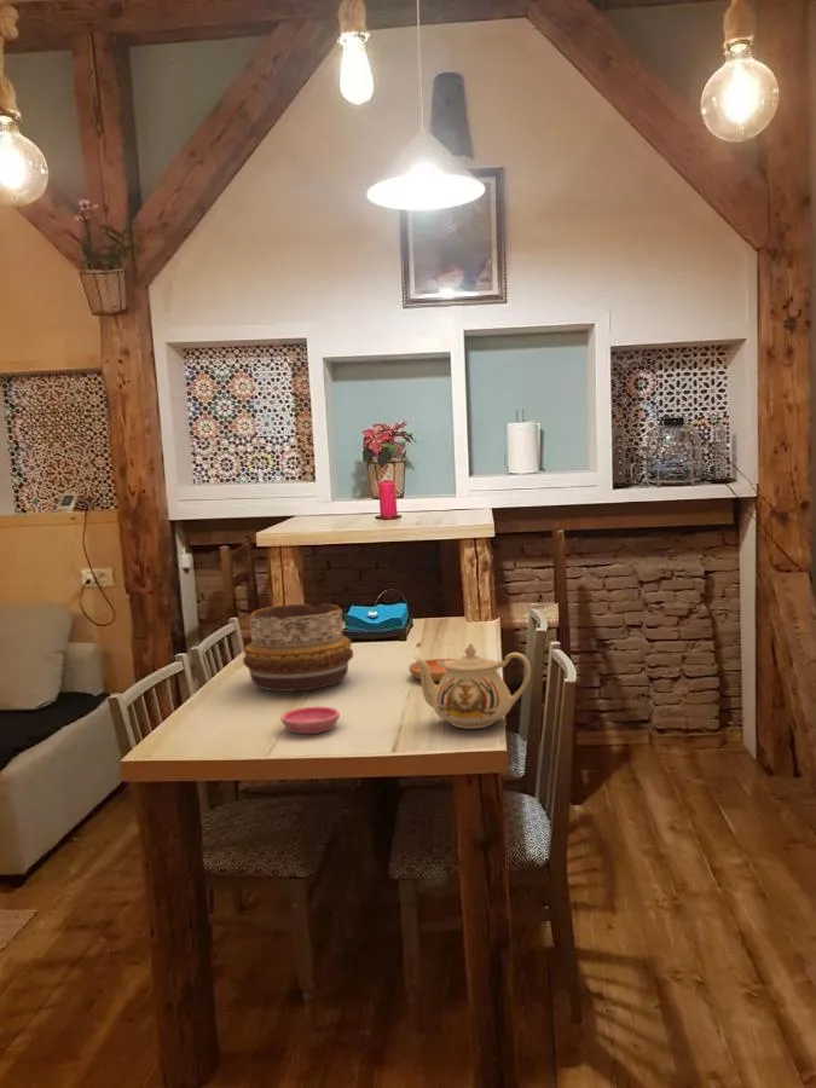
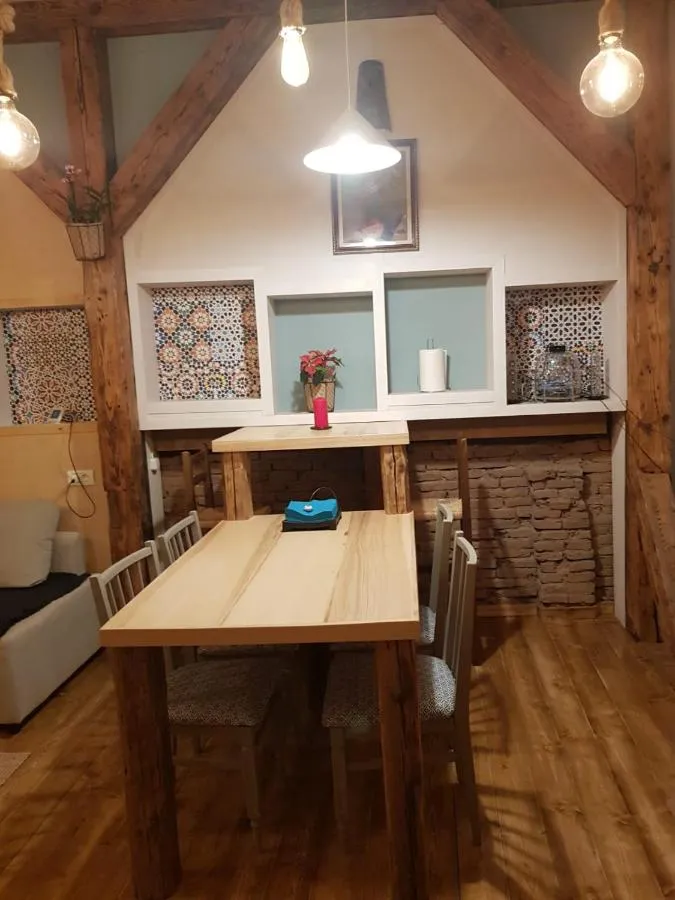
- teapot (471, 683)
- decorative bowl (297, 647)
- saucer (311, 720)
- saucer (440, 670)
